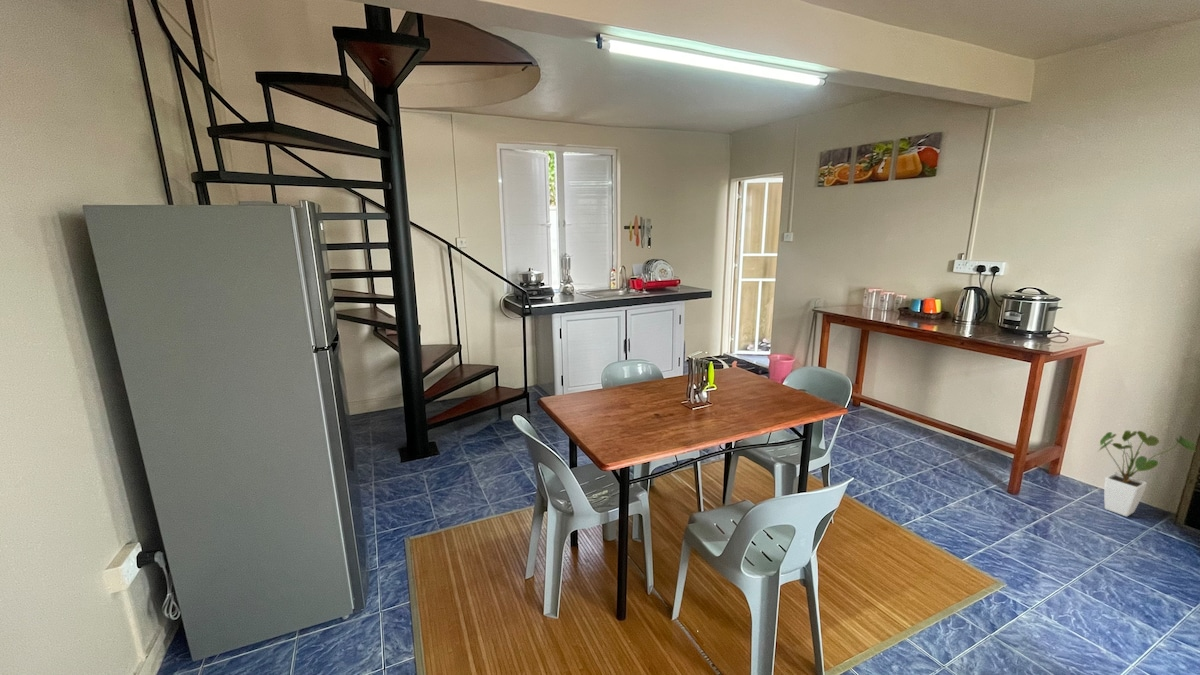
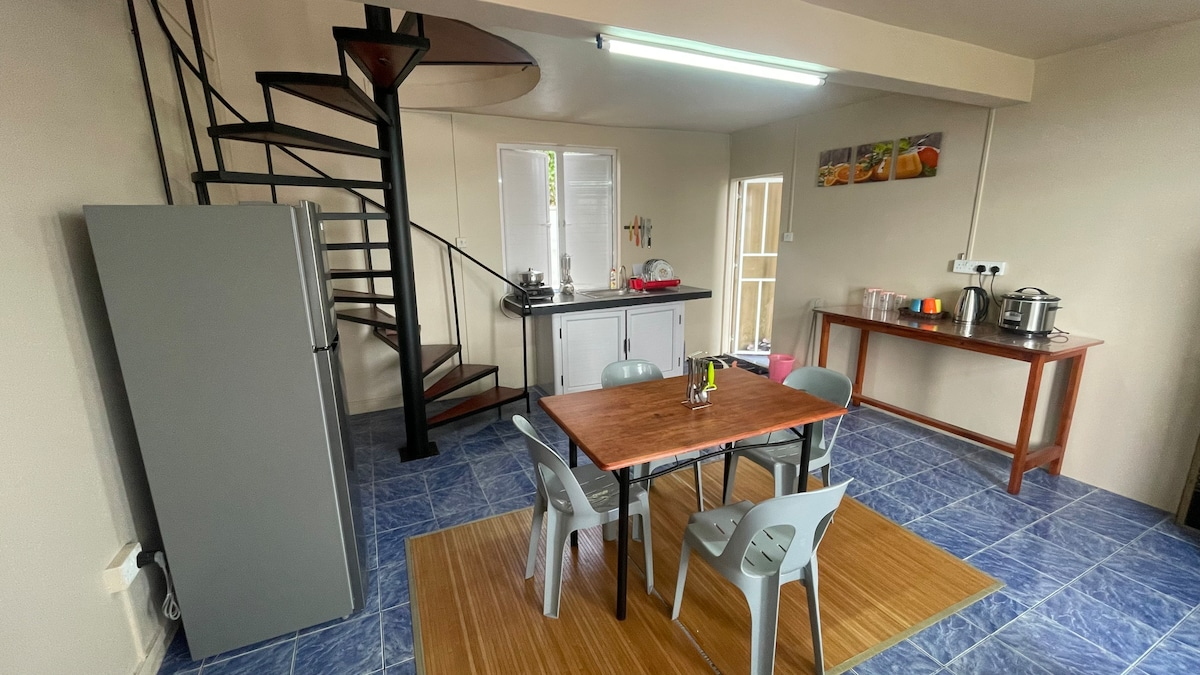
- house plant (1138, 471)
